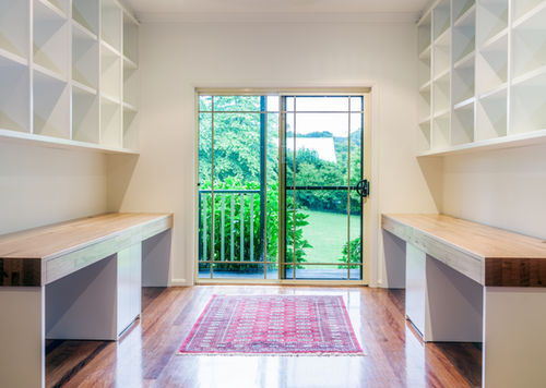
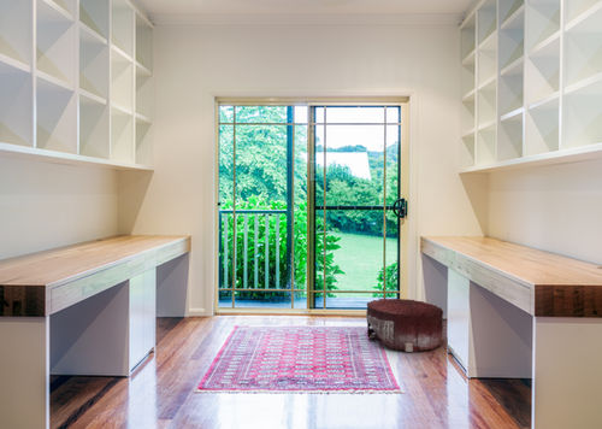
+ pouf (402, 321)
